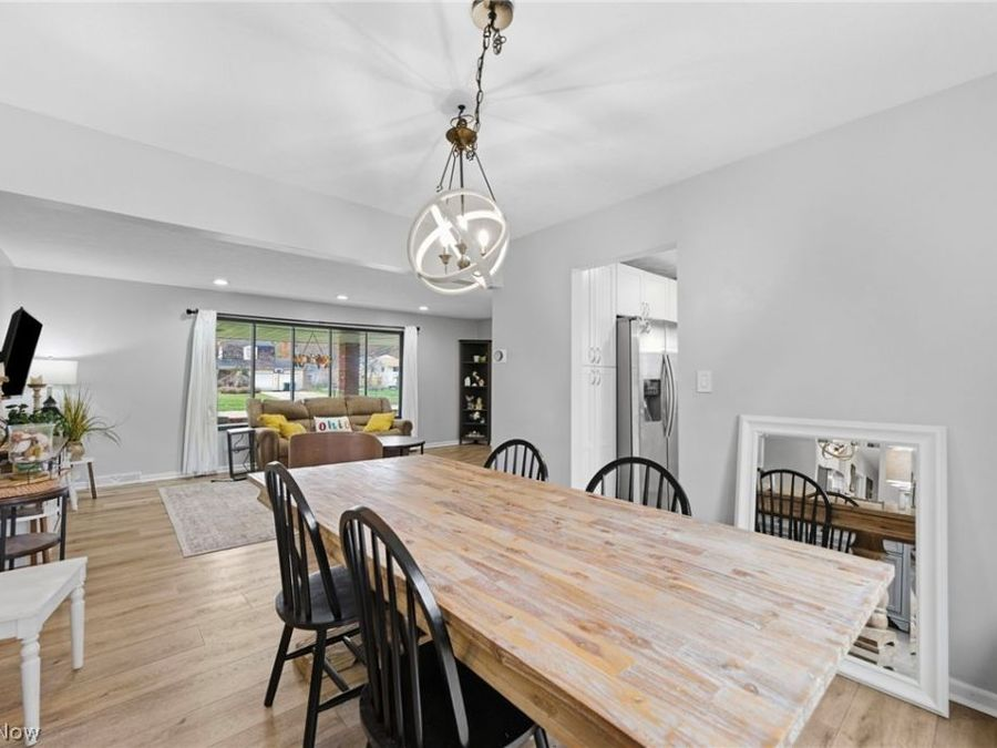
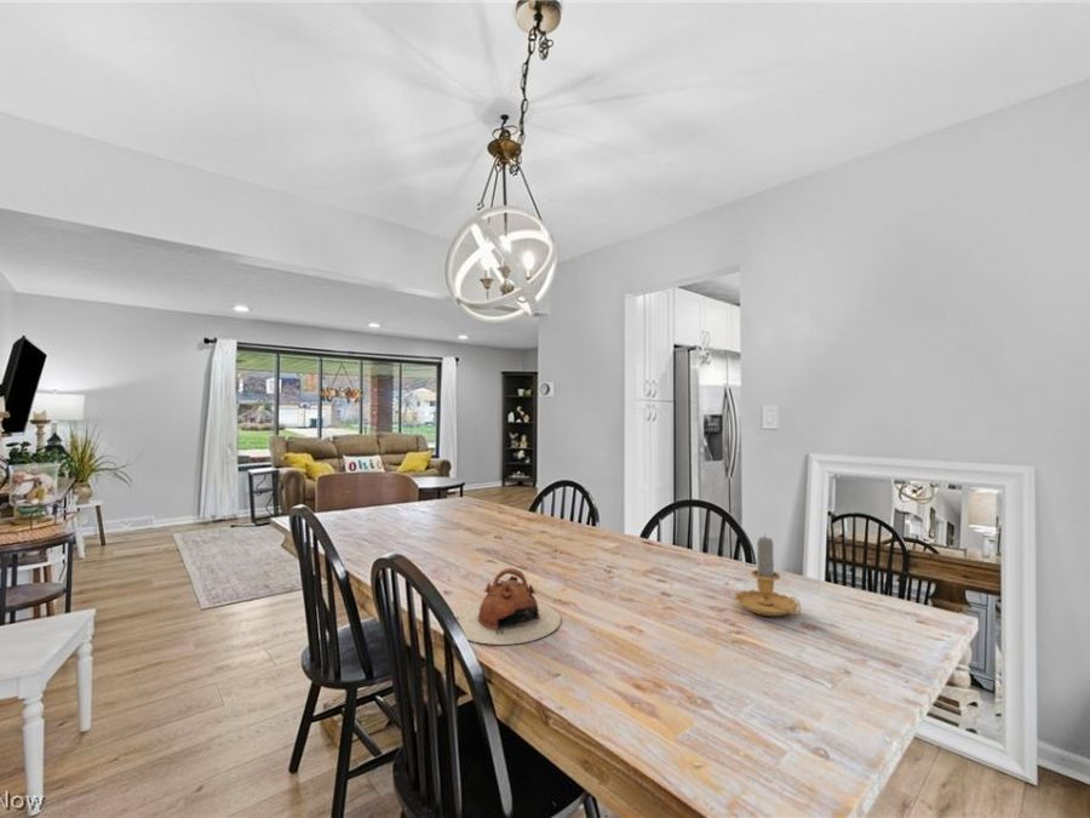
+ teapot (505, 594)
+ candle (770, 573)
